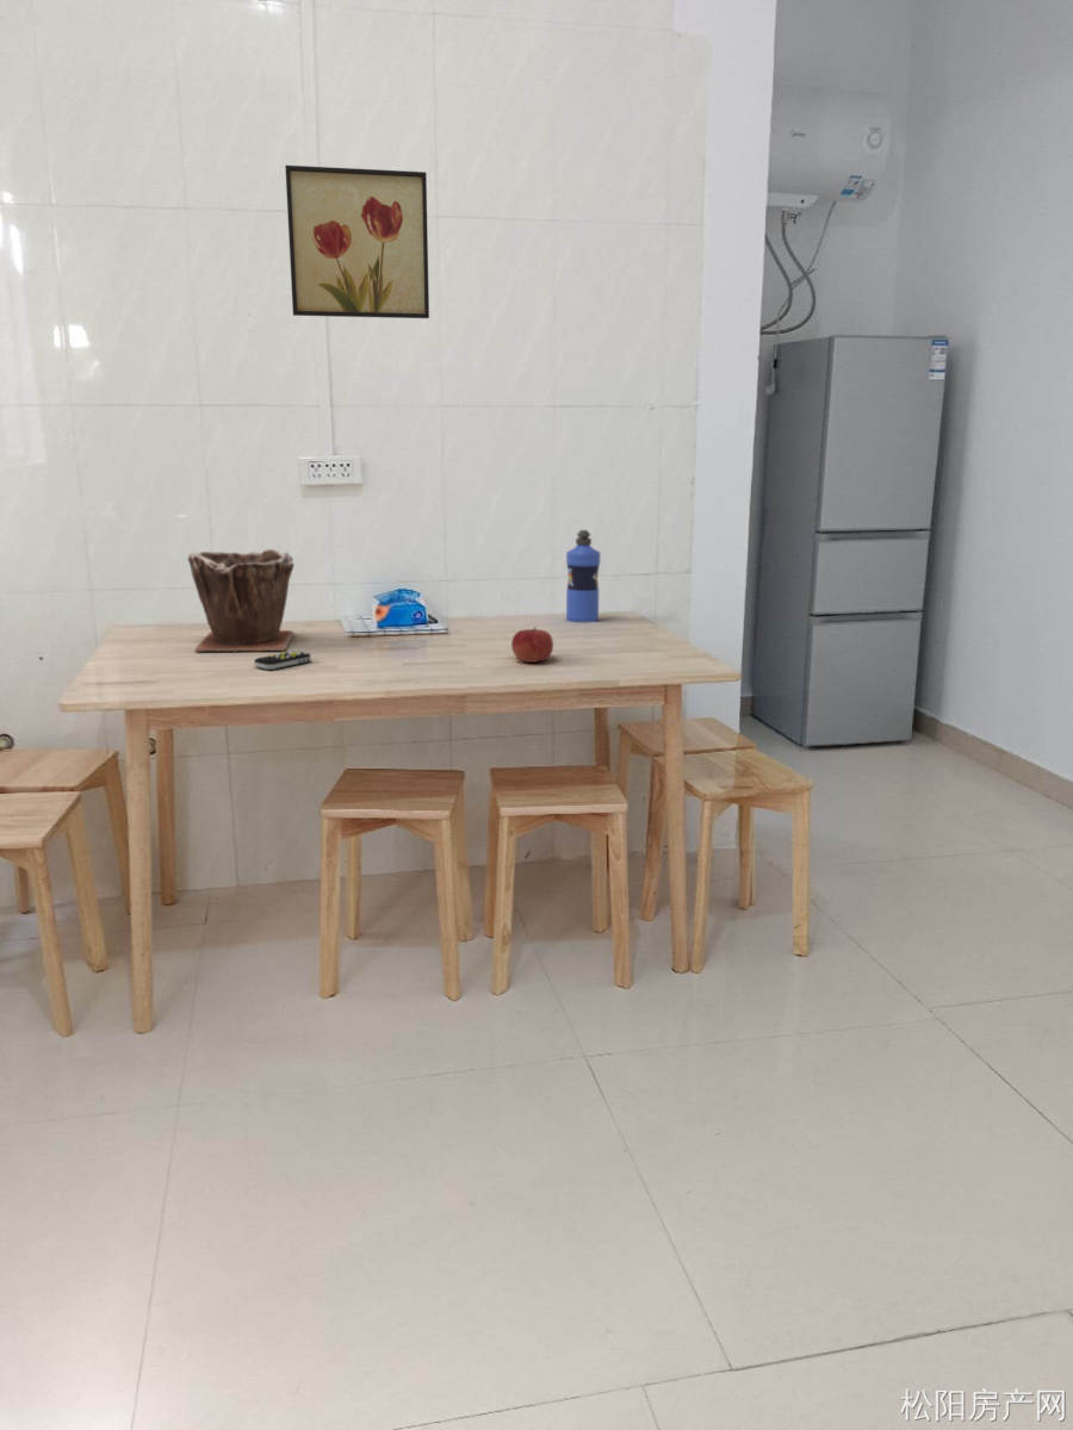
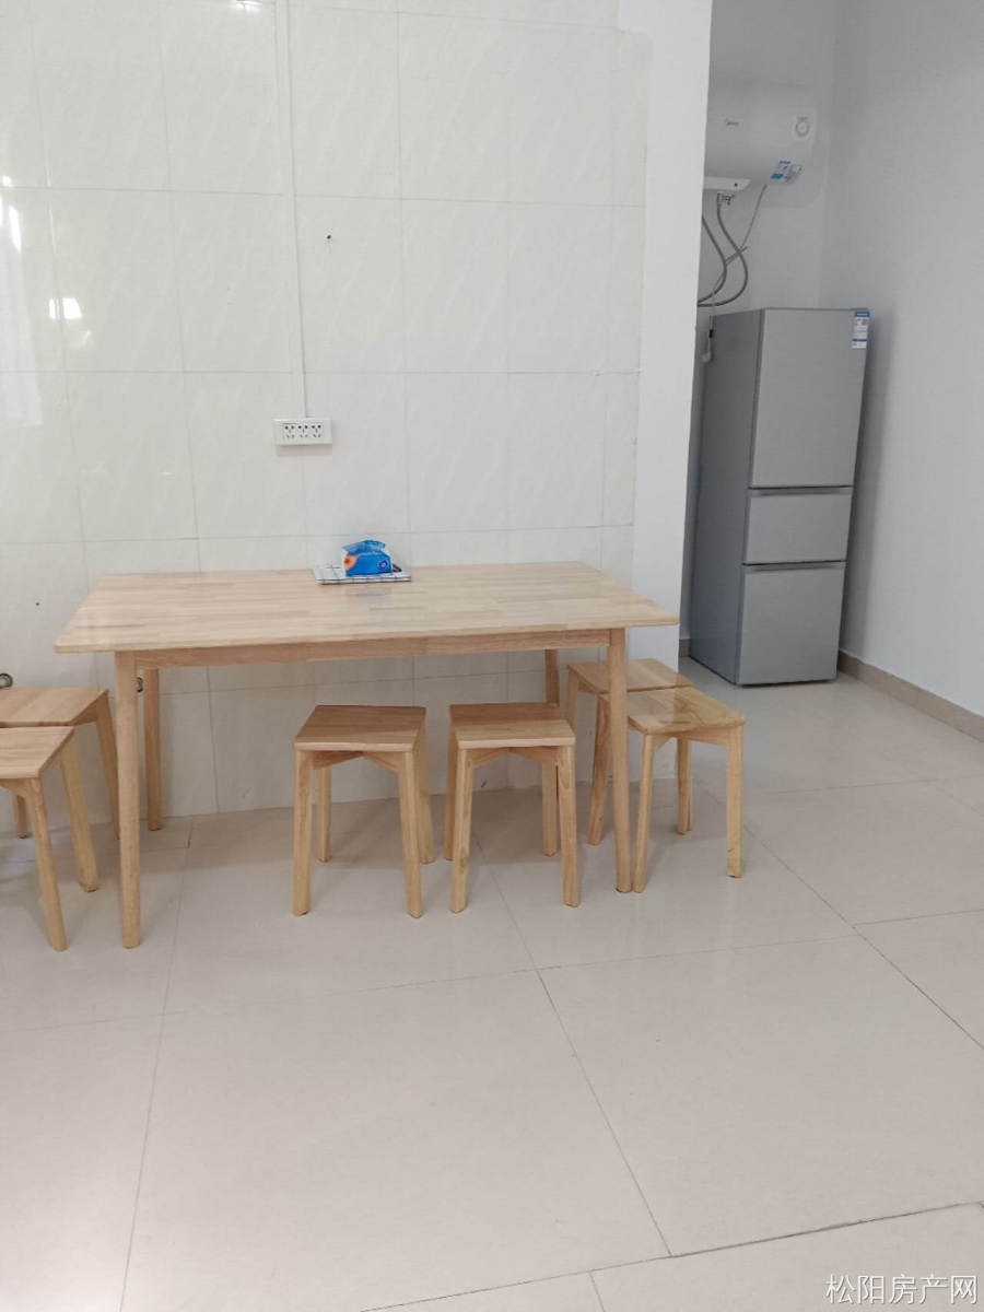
- remote control (283, 659)
- water bottle (583, 576)
- wall art (359, 244)
- fruit (532, 644)
- plant pot (242, 597)
